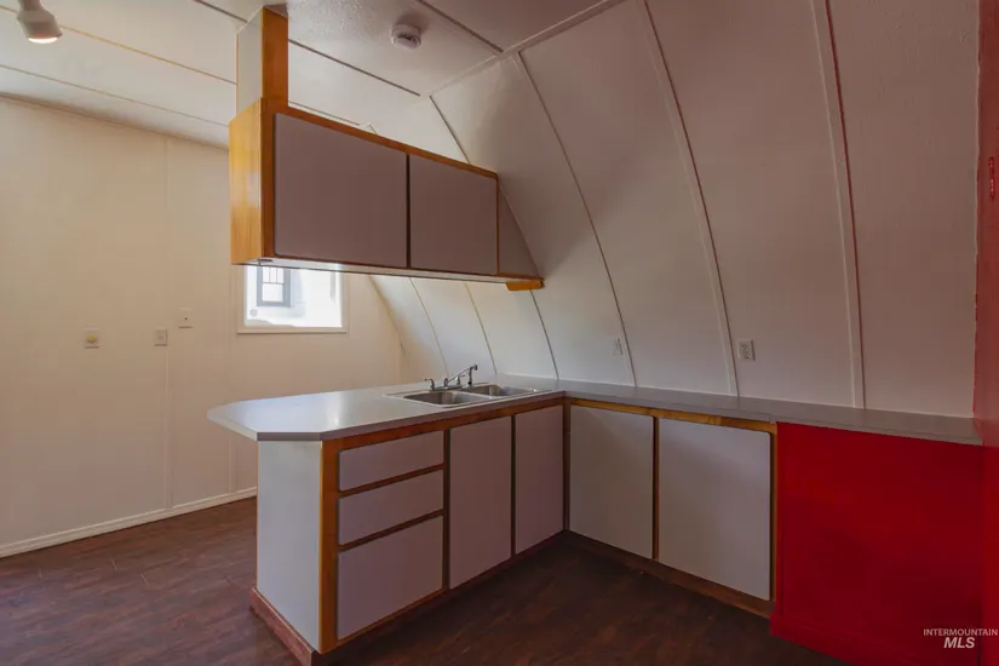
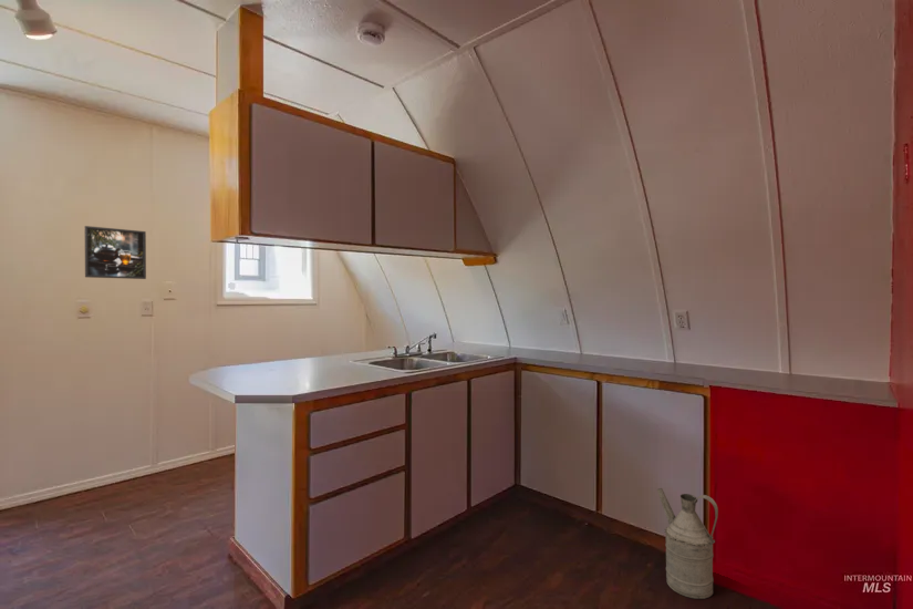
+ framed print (116, 252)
+ watering can (685, 537)
